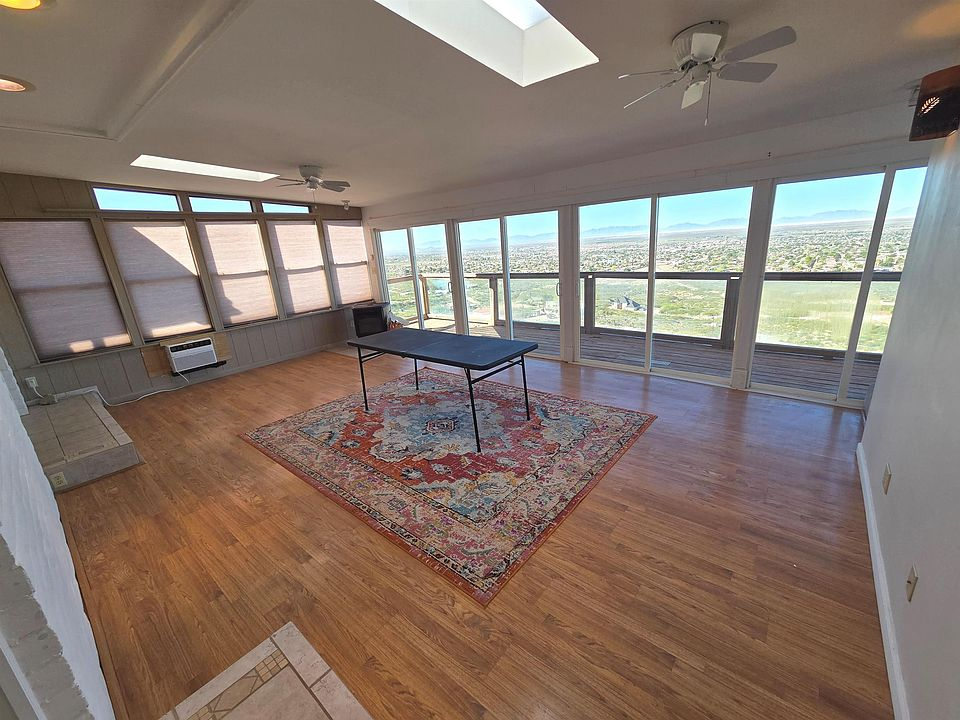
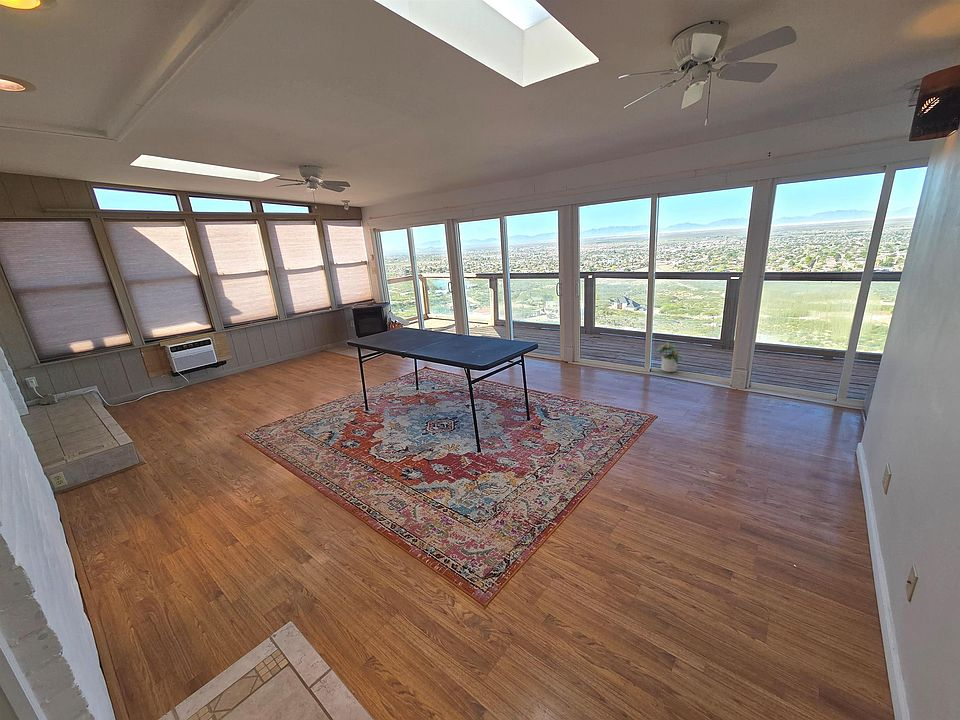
+ potted plant (667, 356)
